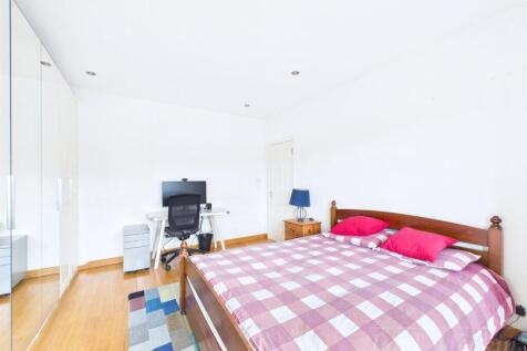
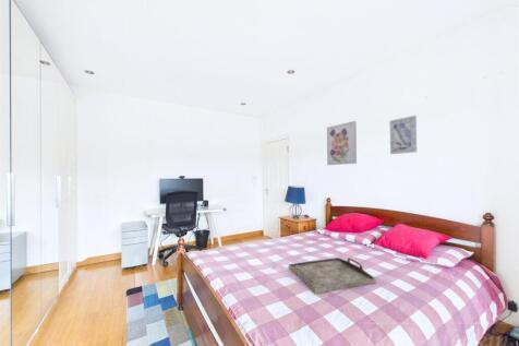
+ wall art (402, 135)
+ serving tray (328, 269)
+ wall art (340, 144)
